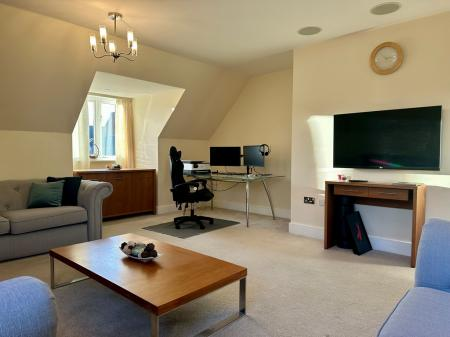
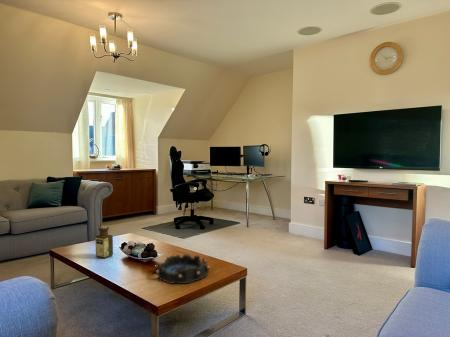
+ bottle (104, 241)
+ decorative bowl (182, 266)
